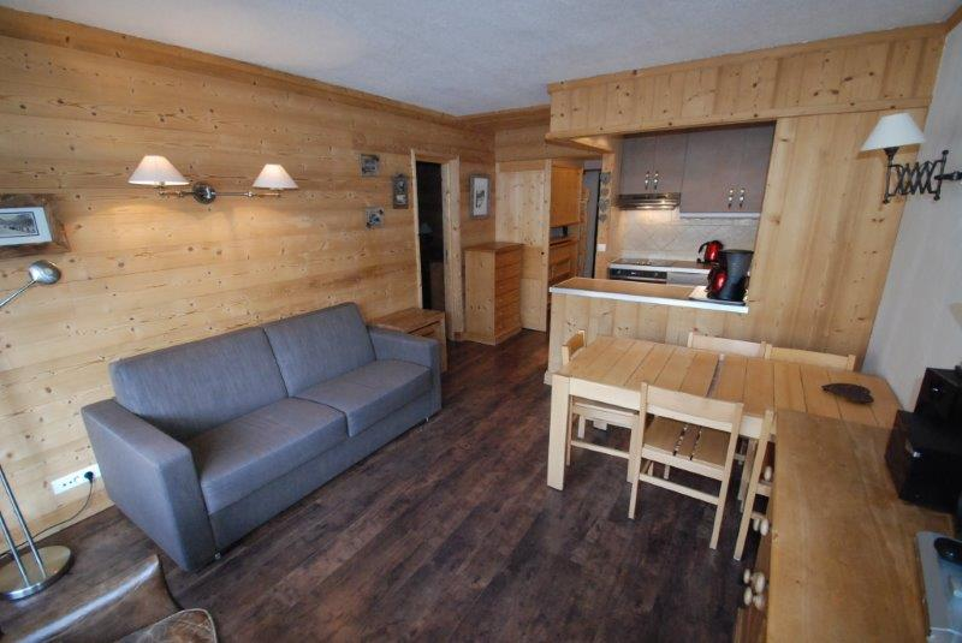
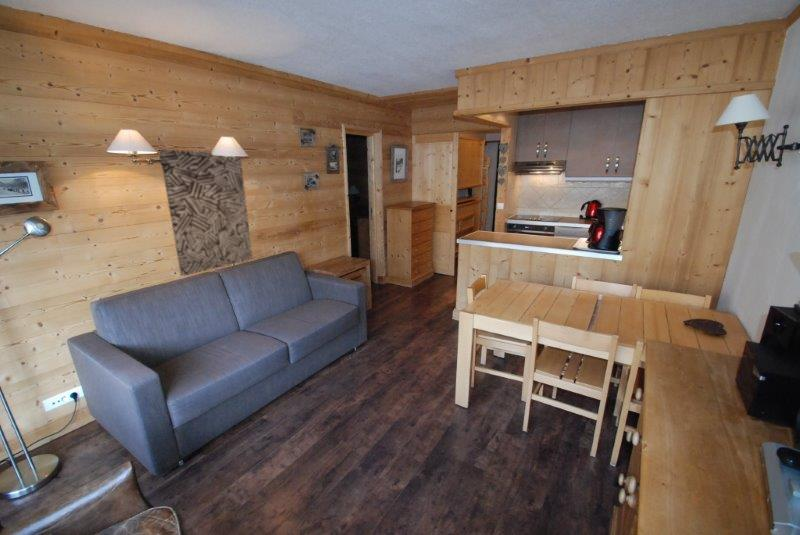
+ wall art (211, 211)
